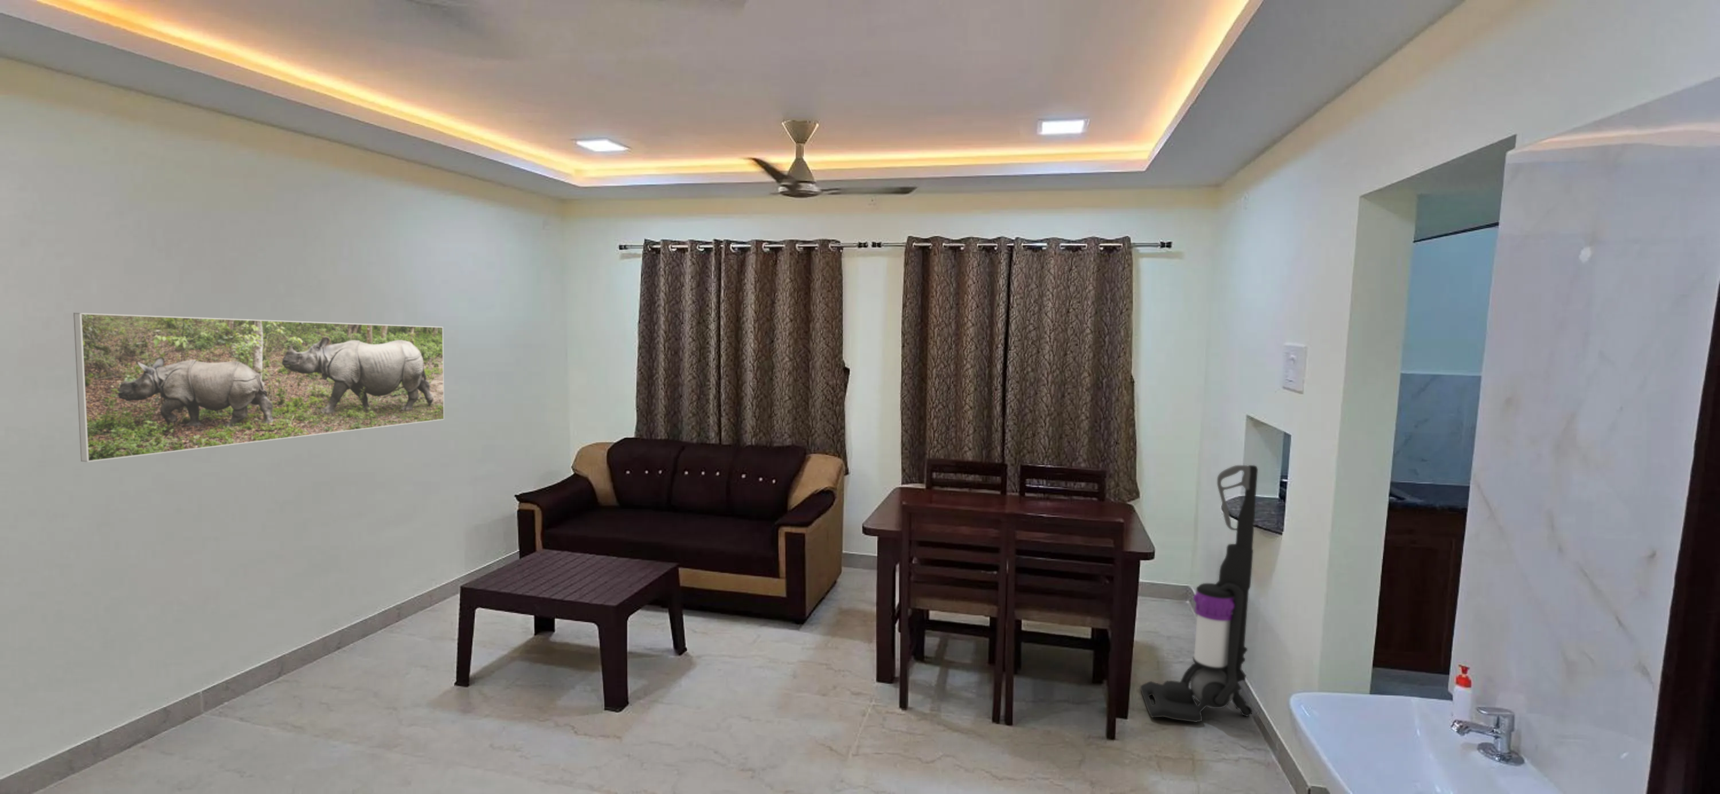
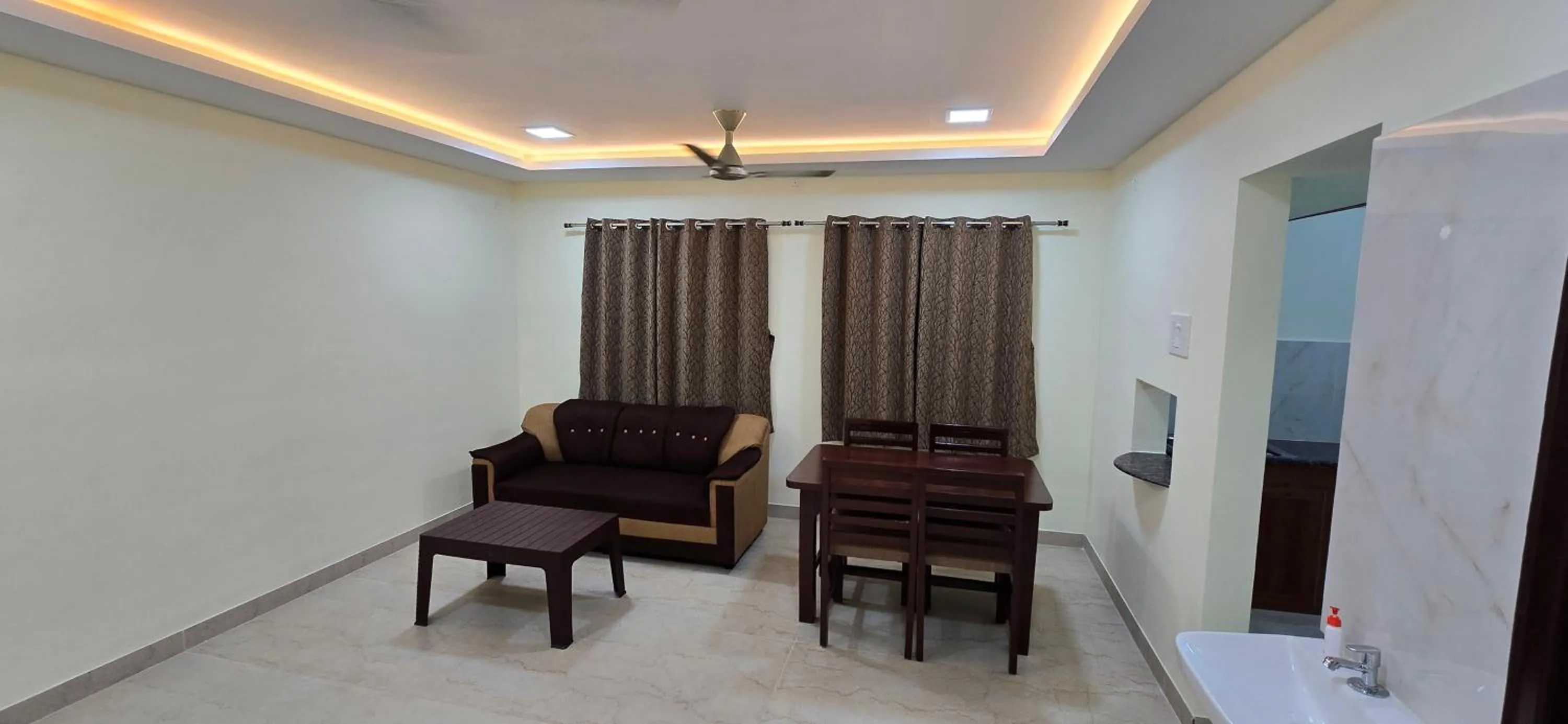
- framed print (303, 378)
- vacuum cleaner (1206, 588)
